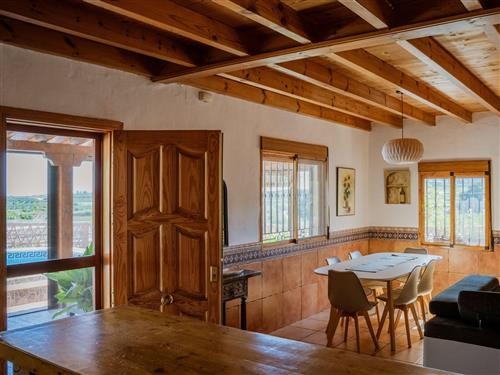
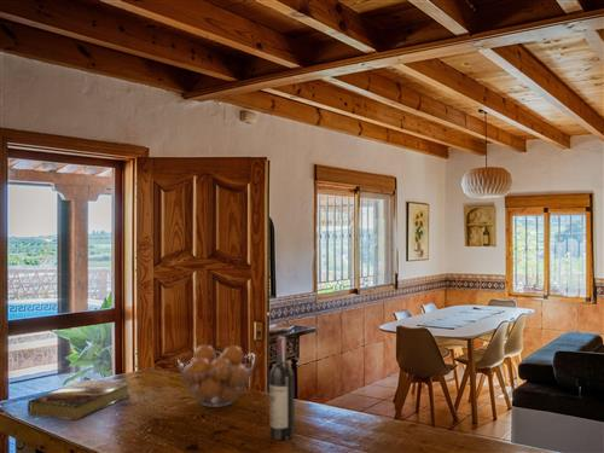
+ wine bottle (281, 387)
+ fruit basket (216, 373)
+ book (81, 397)
